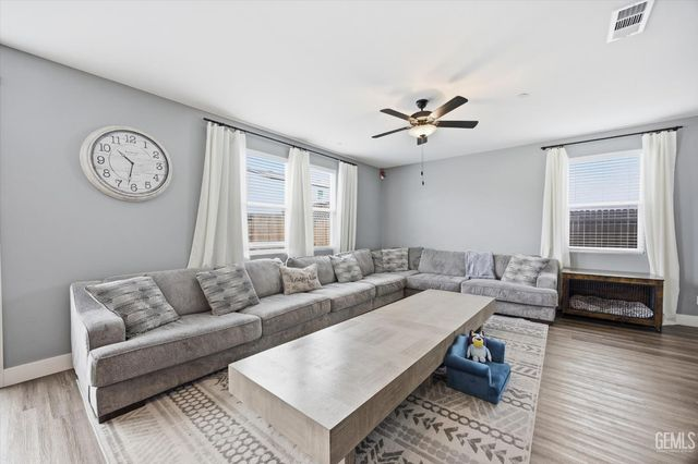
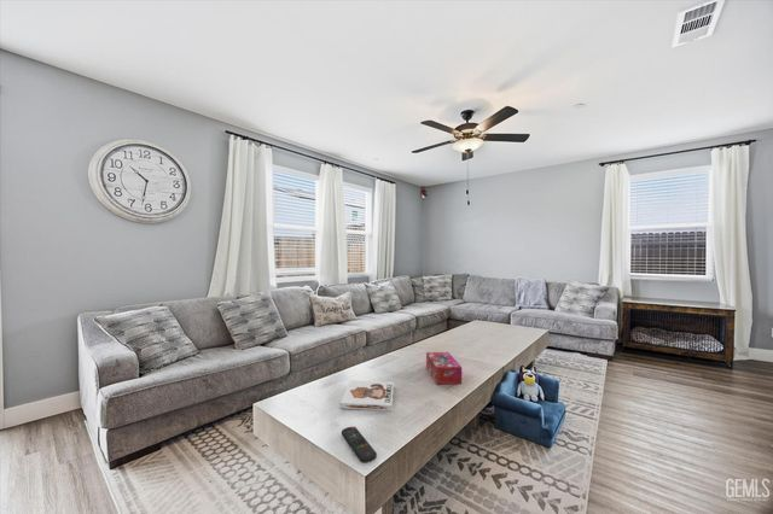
+ remote control (358, 443)
+ board game (368, 393)
+ tissue box (442, 367)
